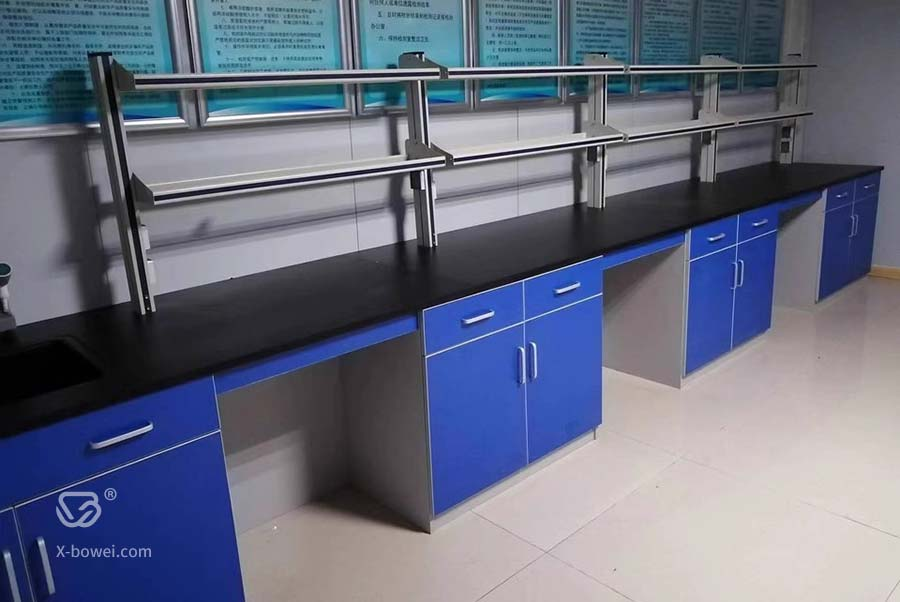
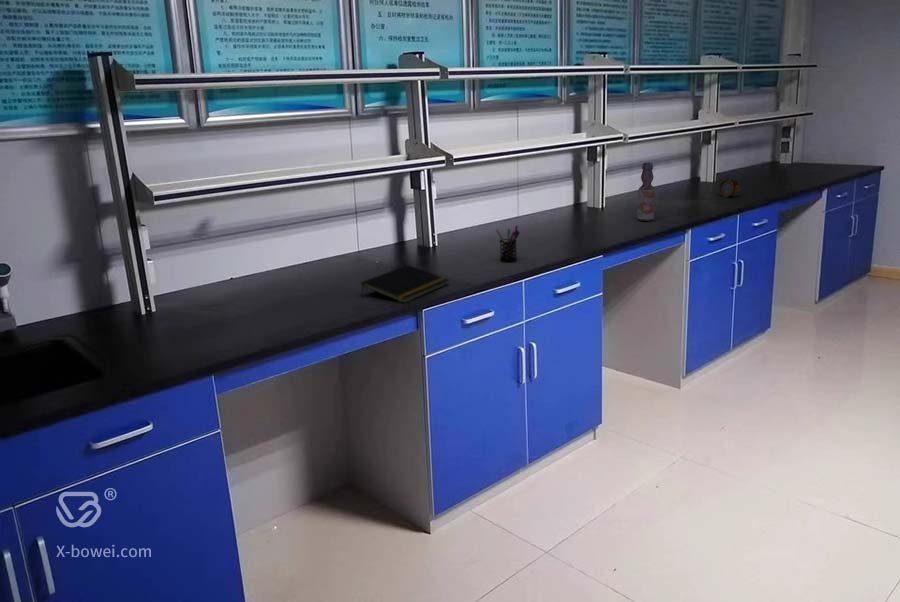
+ pen holder (509, 242)
+ alarm clock (728, 187)
+ notepad (406, 282)
+ bottle (646, 191)
